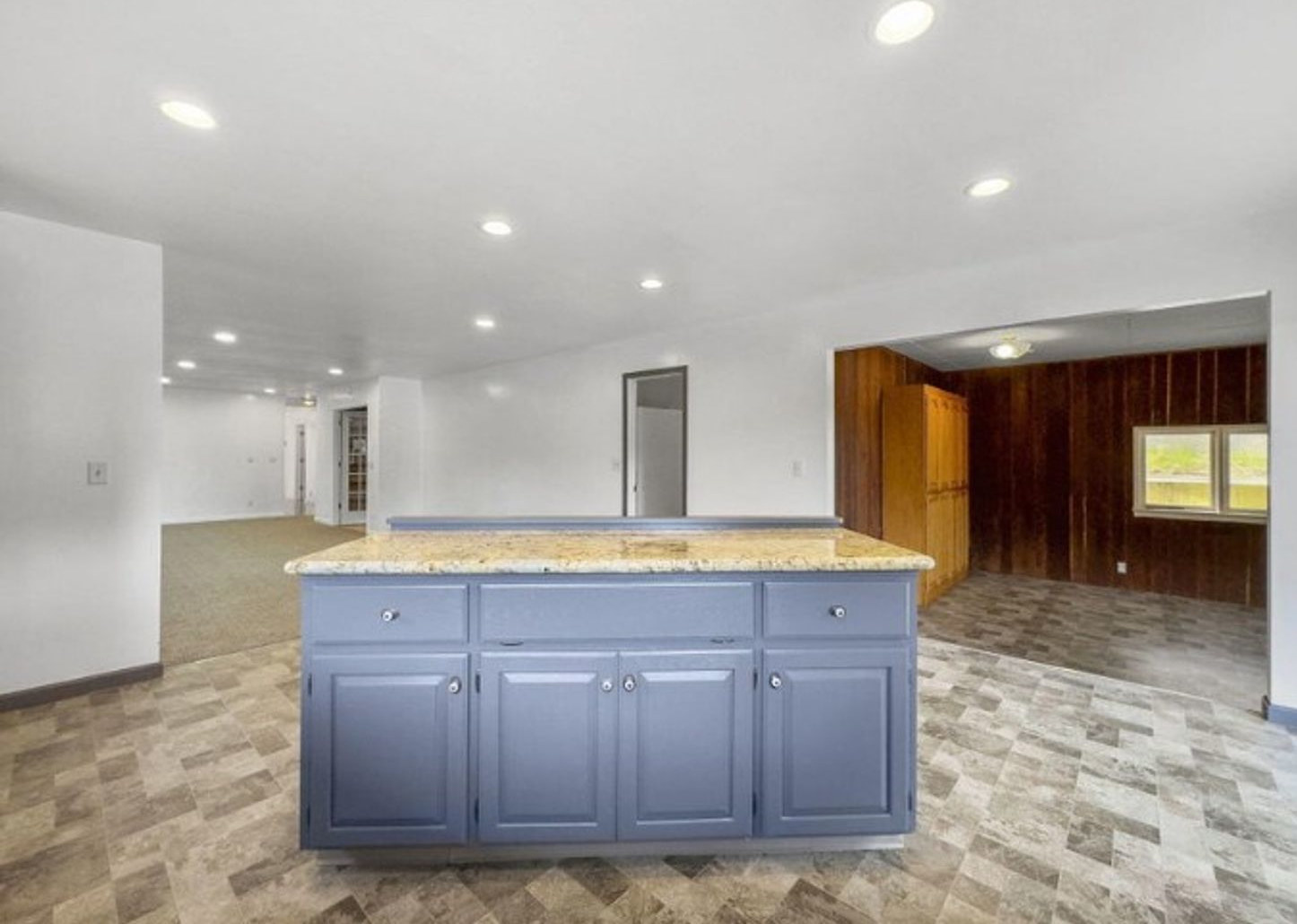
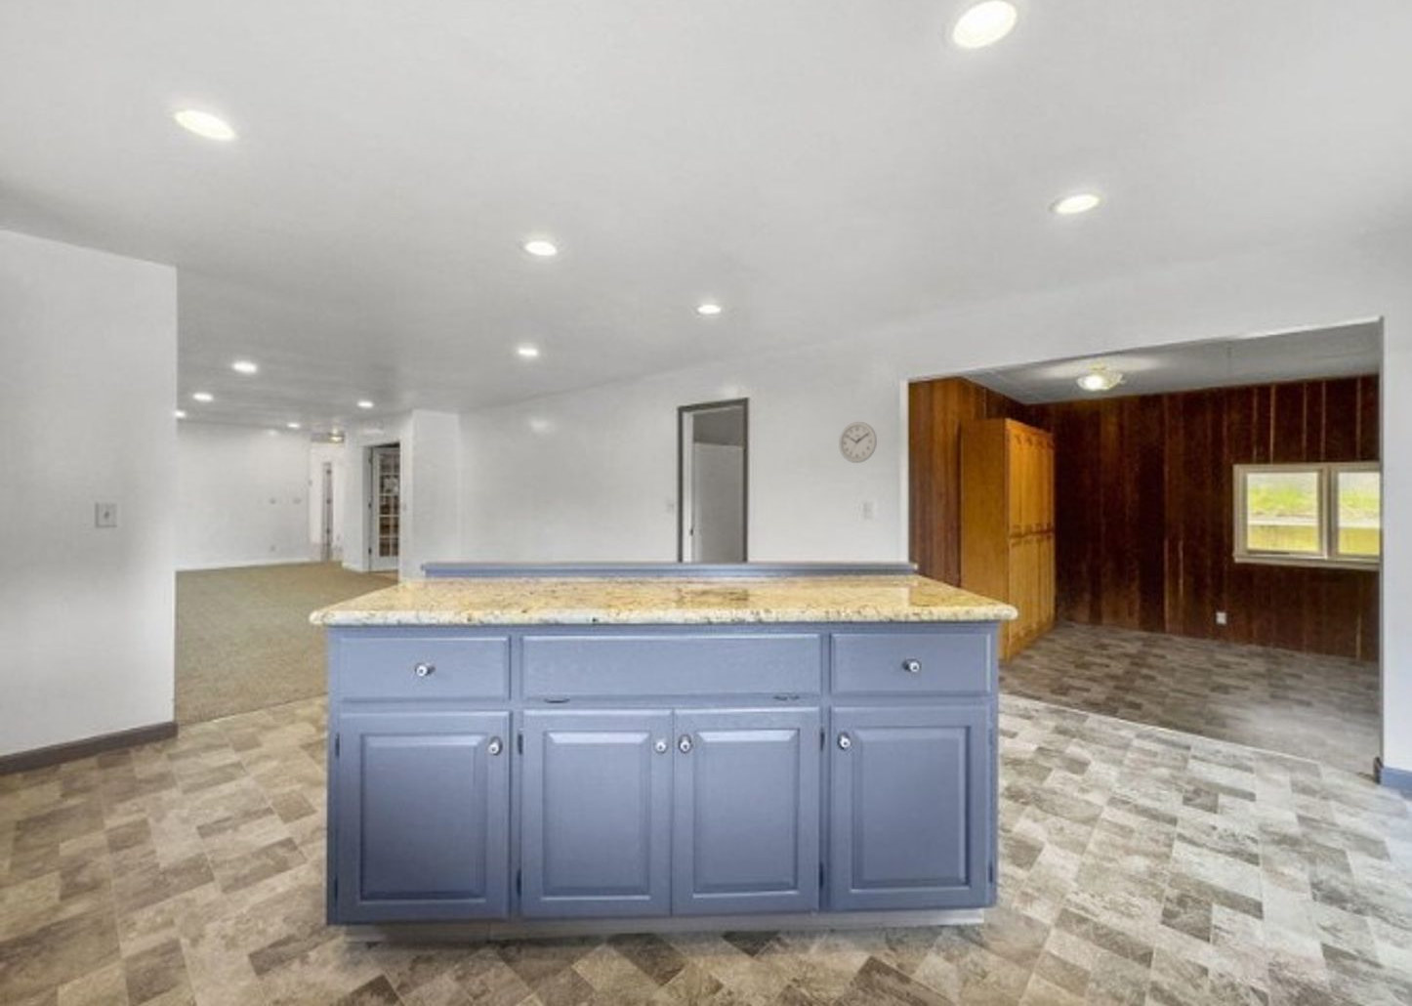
+ wall clock (857, 441)
